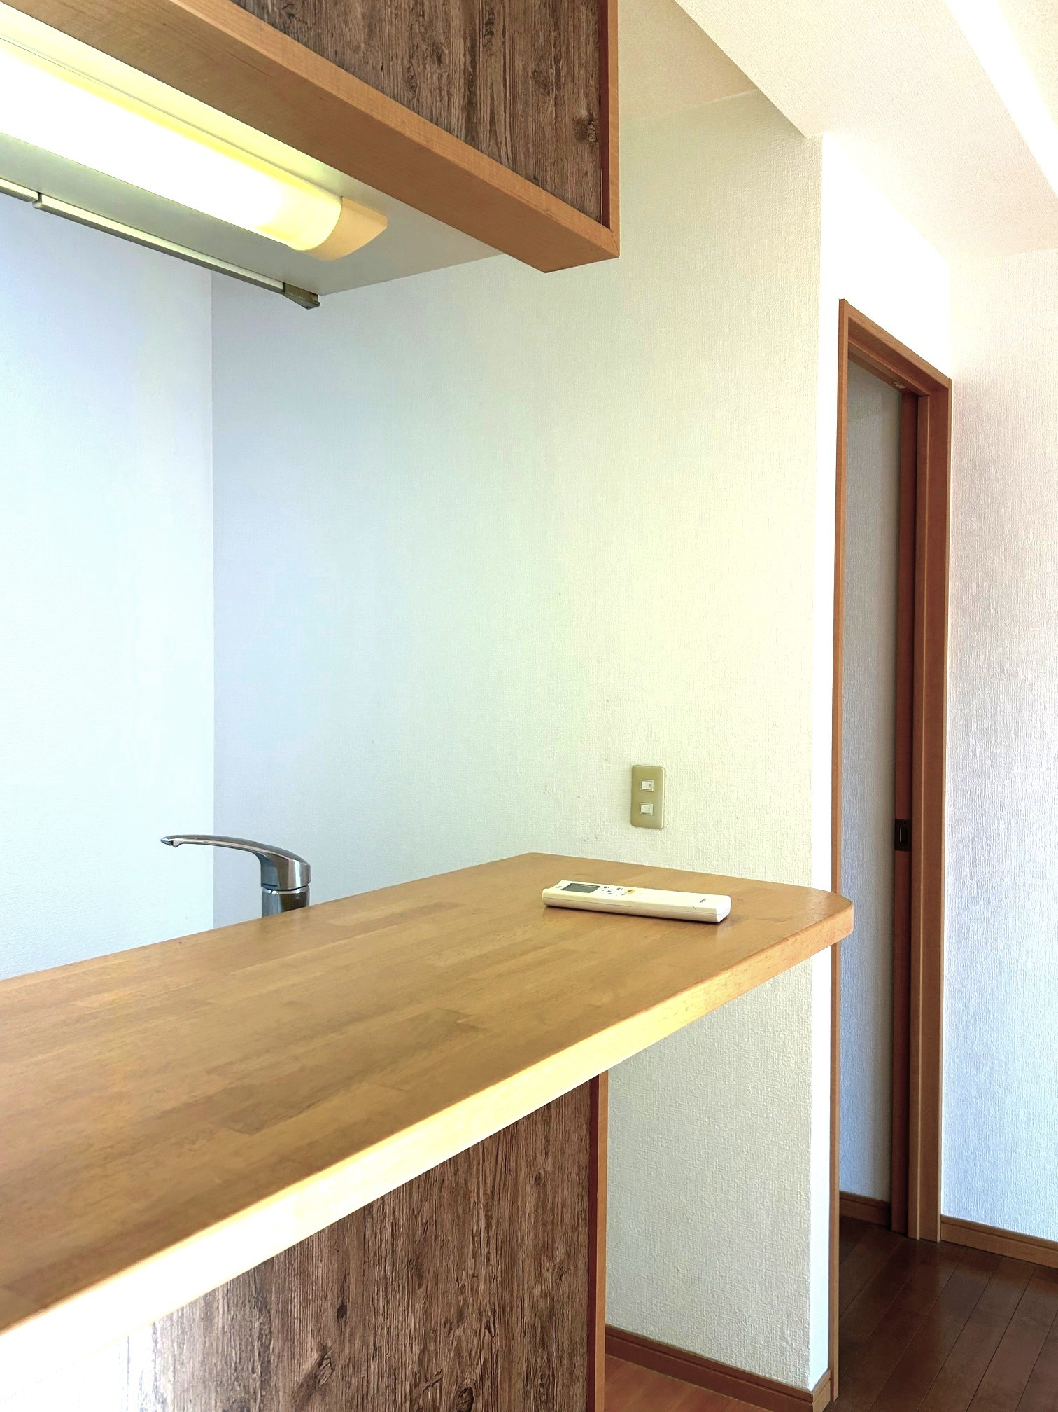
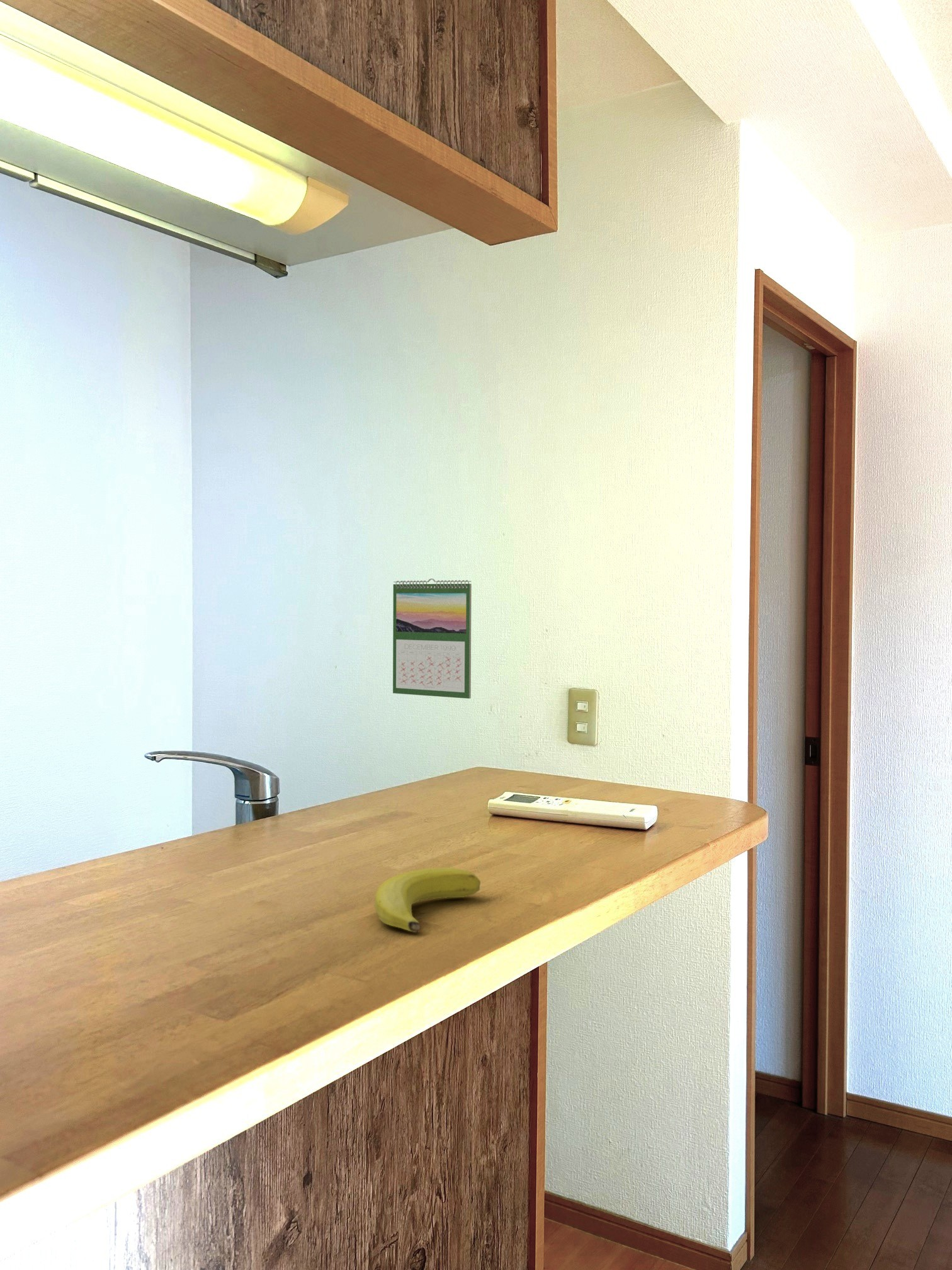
+ banana (421, 893)
+ calendar (431, 637)
